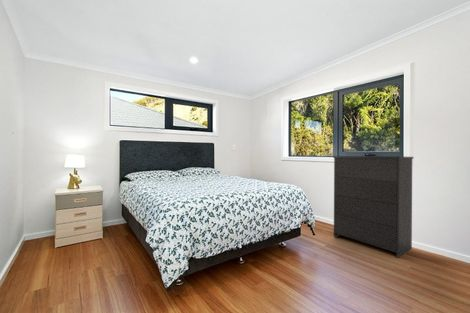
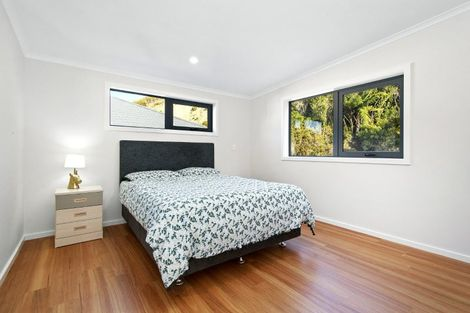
- dresser (369, 199)
